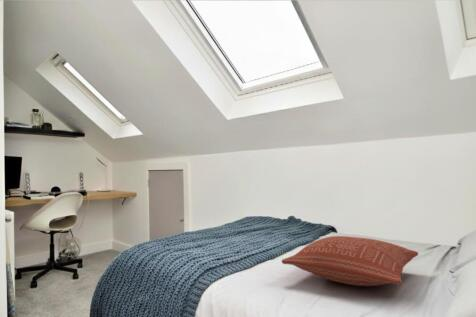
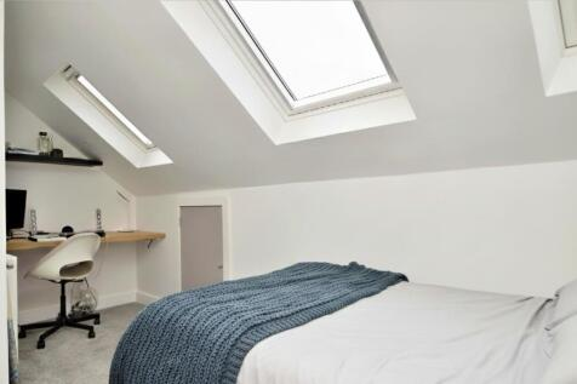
- pillow (351, 257)
